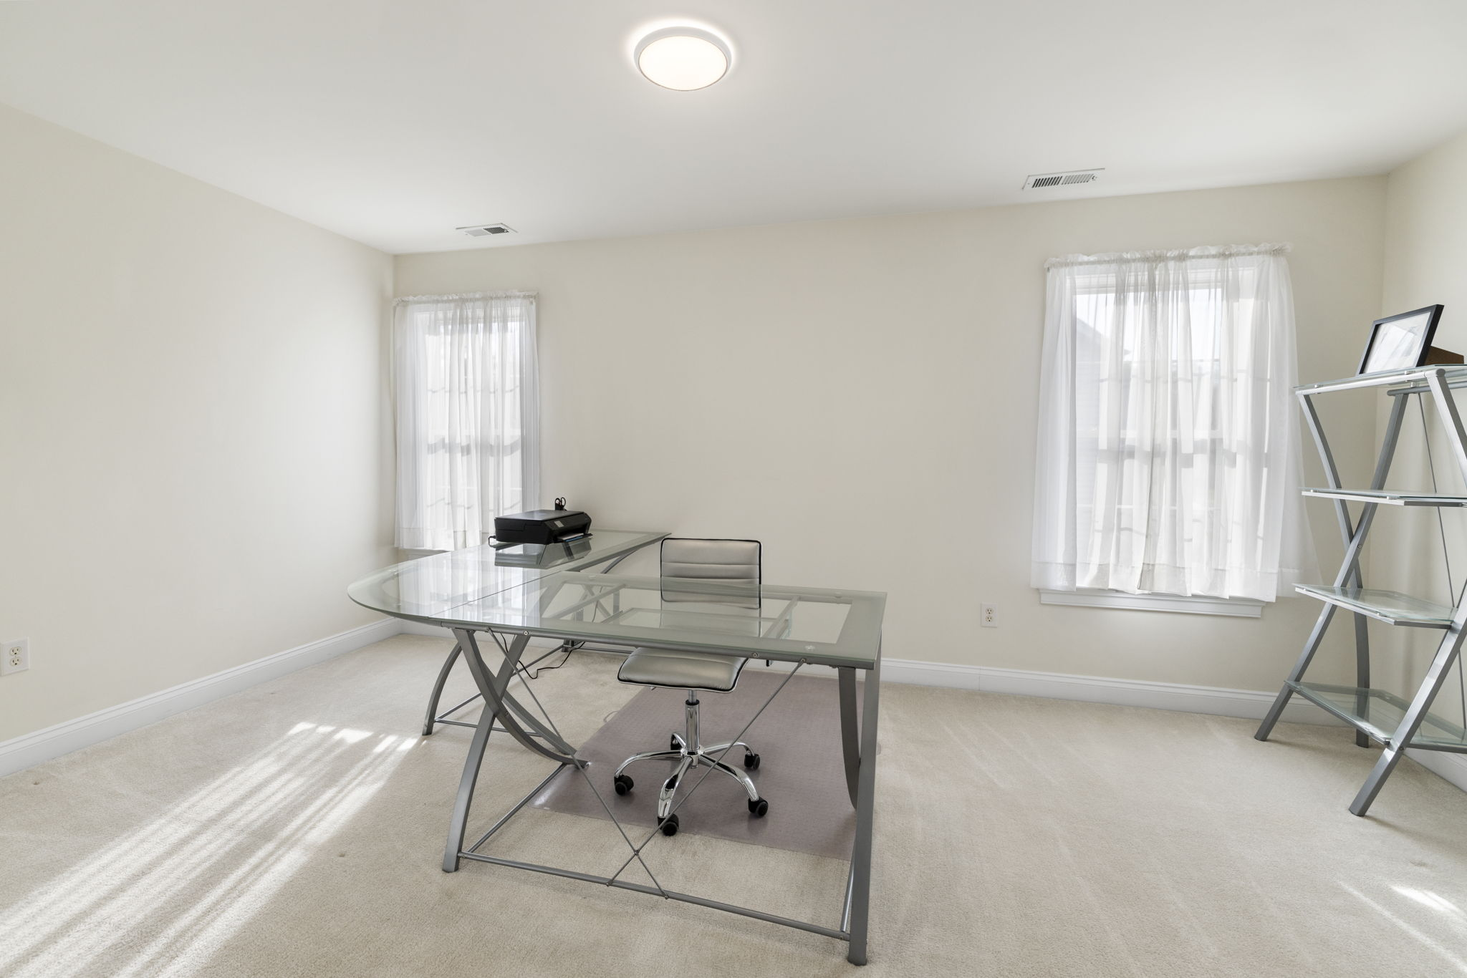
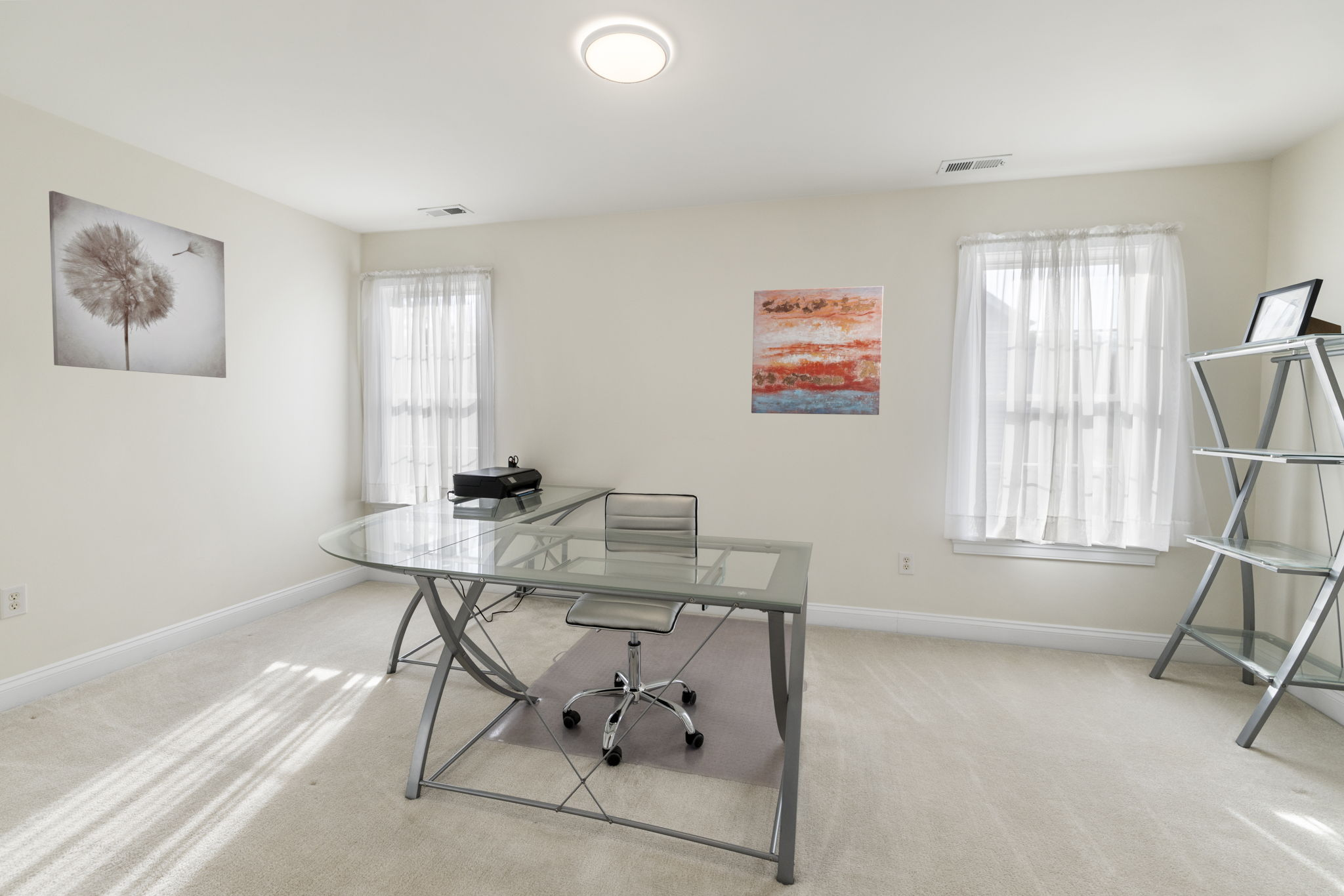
+ wall art (148, 296)
+ wall art (815, 352)
